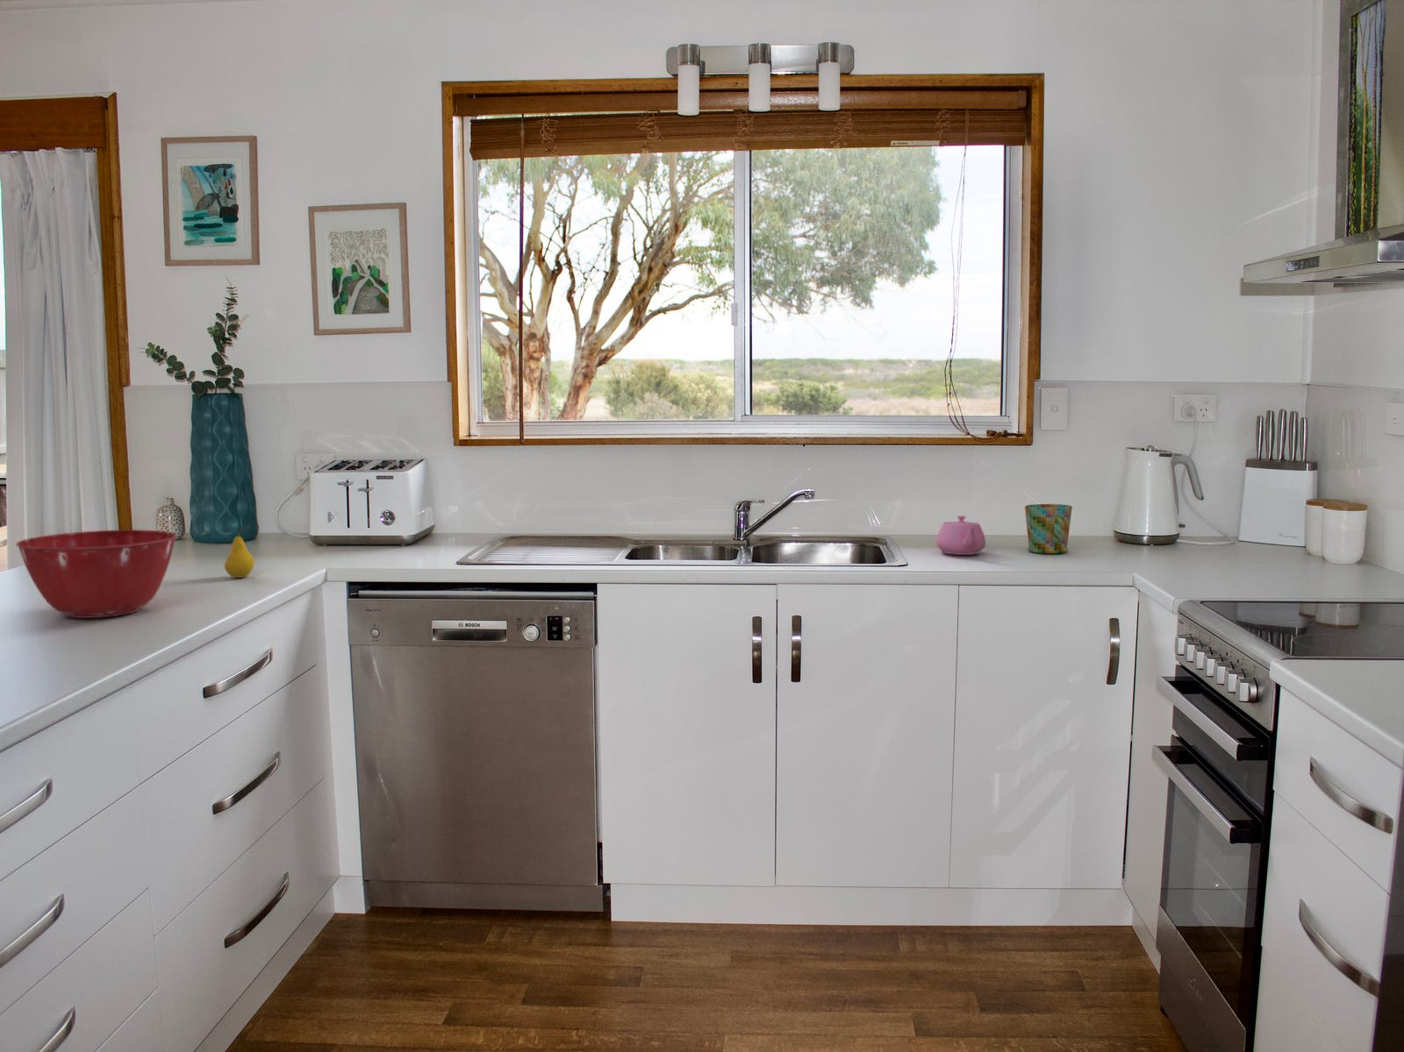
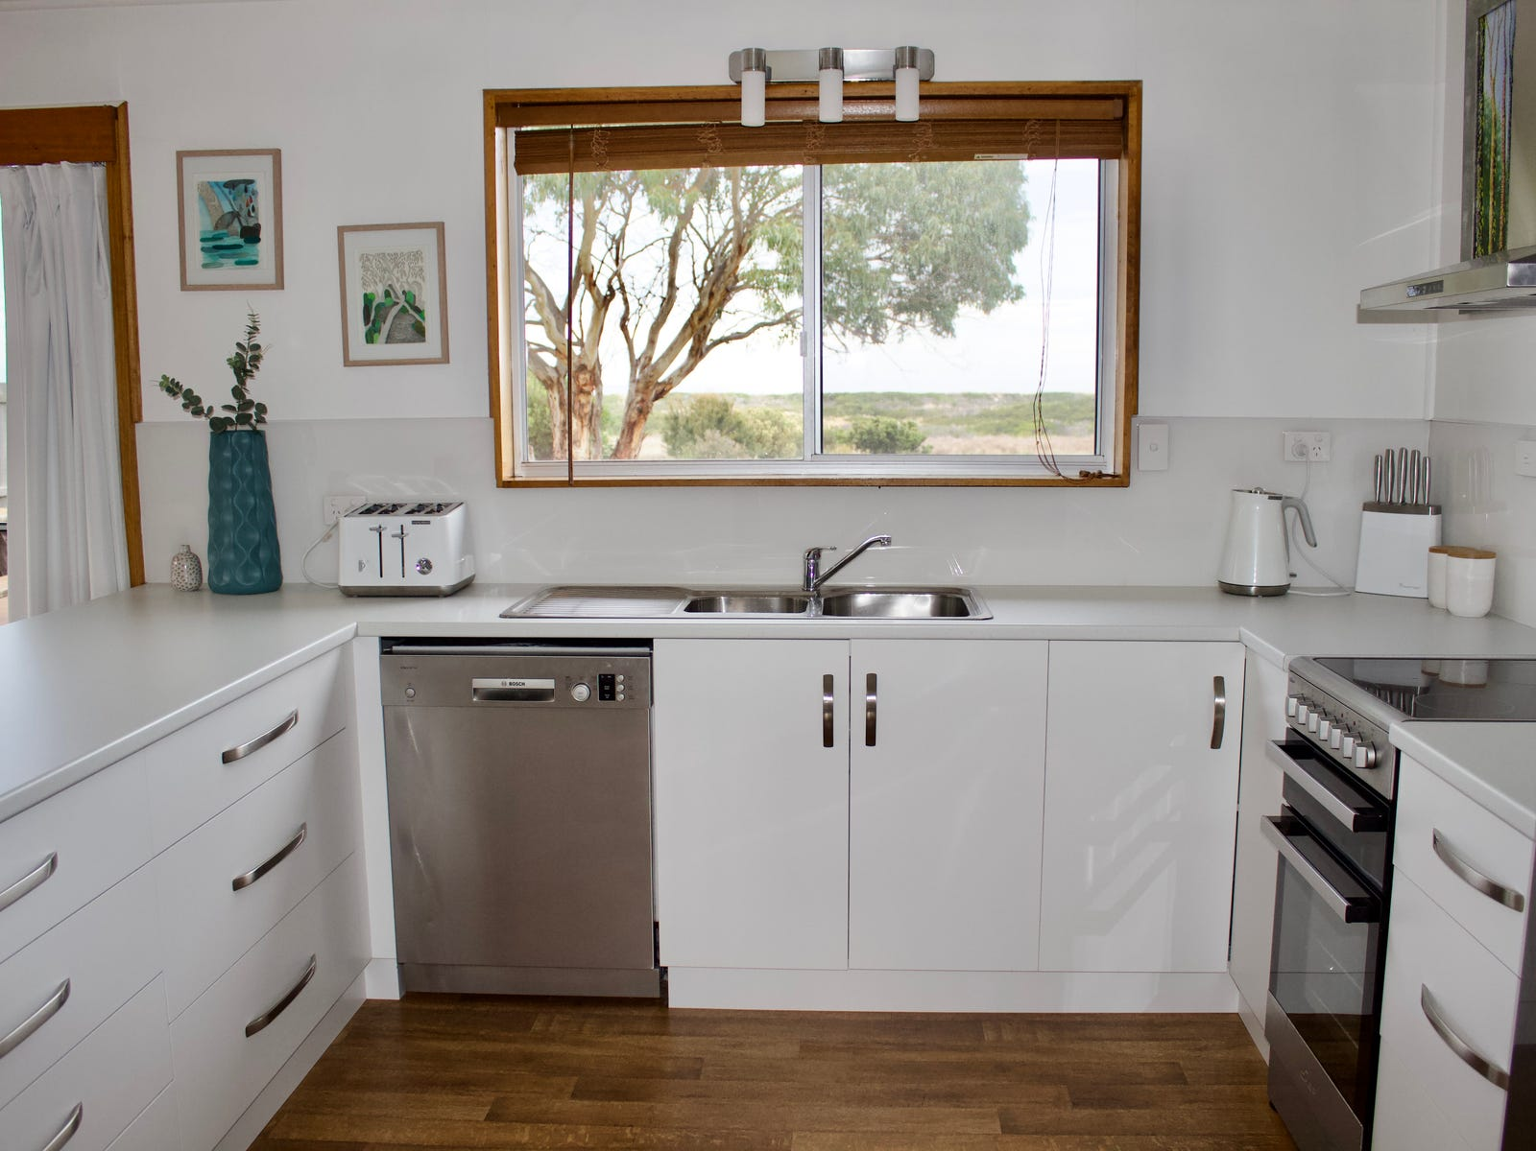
- mug (1049, 528)
- mixing bowl (99, 575)
- teapot (962, 535)
- fruit (239, 551)
